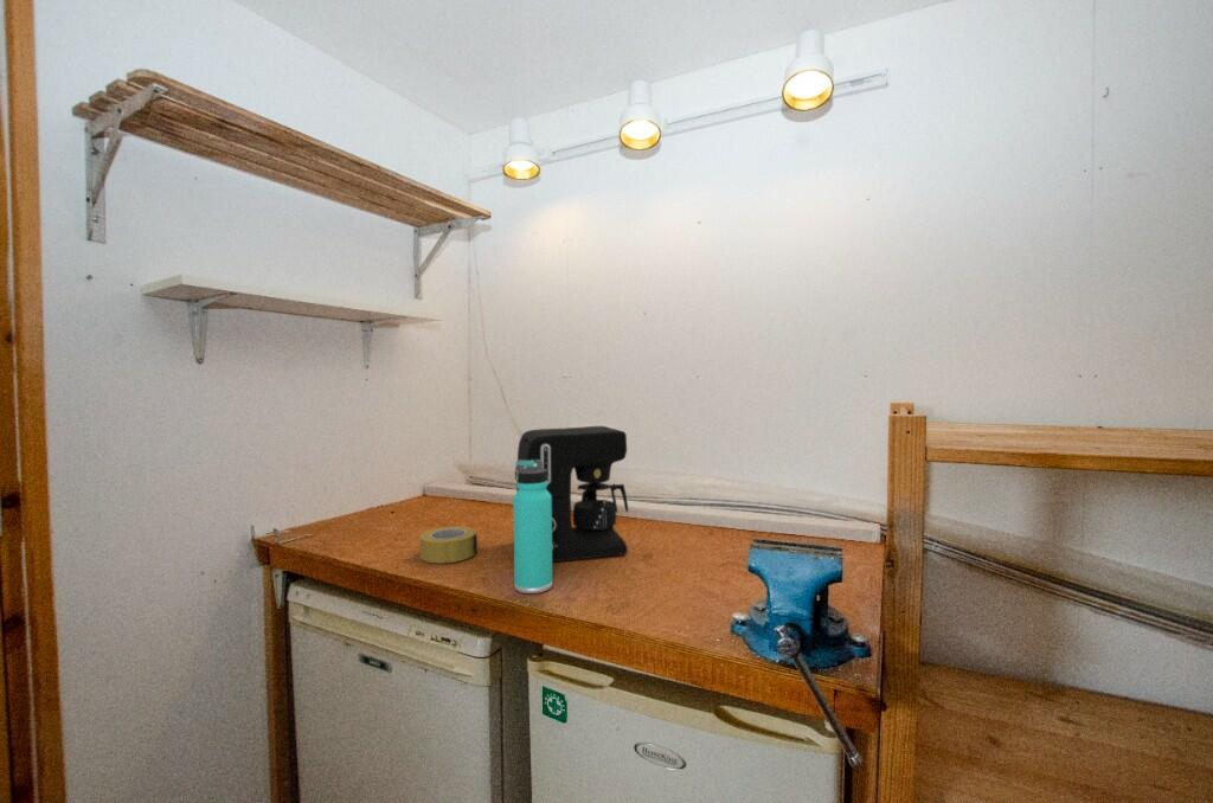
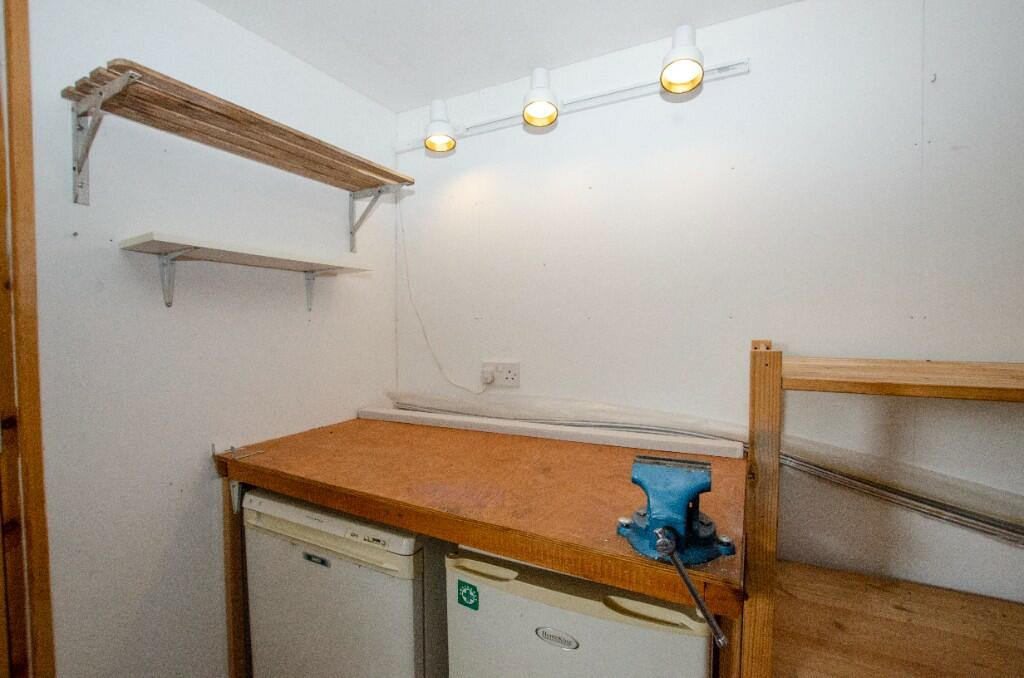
- coffee maker (578, 488)
- thermos bottle (532, 522)
- adhesive tape (450, 544)
